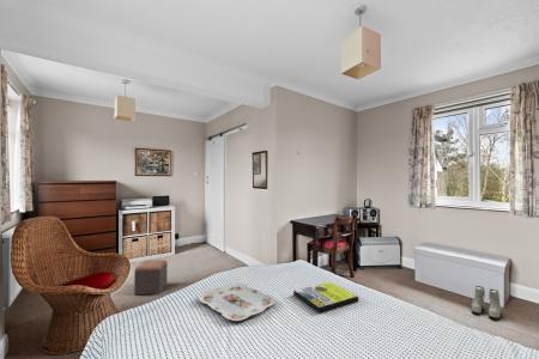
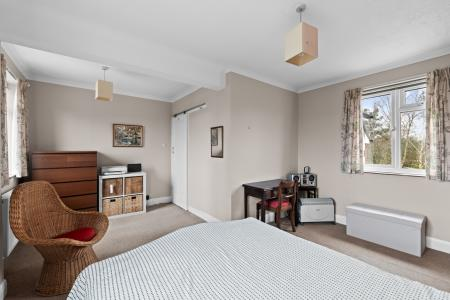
- serving tray (236, 299)
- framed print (325, 294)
- boots (483, 300)
- footstool (151, 275)
